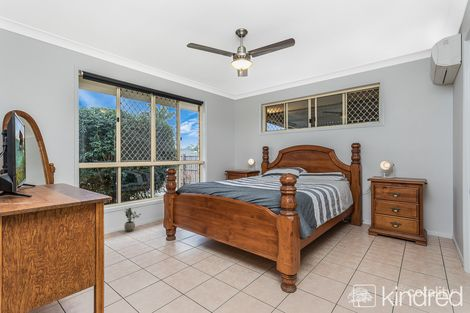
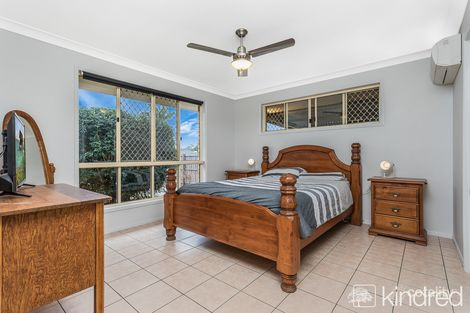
- potted plant (131, 218)
